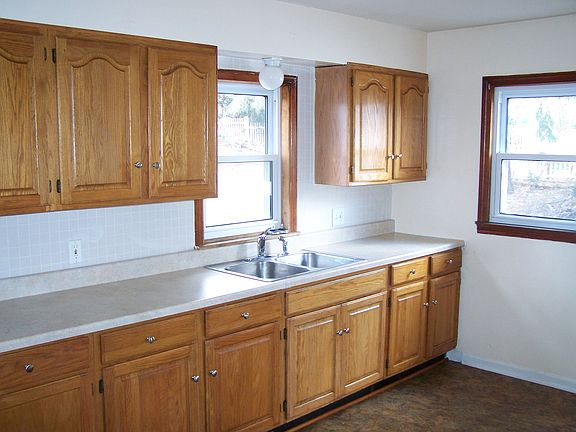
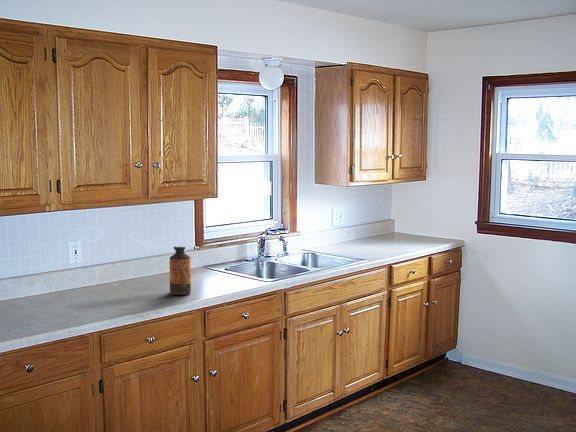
+ bottle (180, 270)
